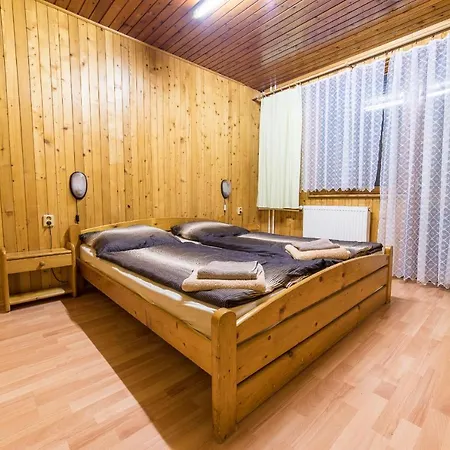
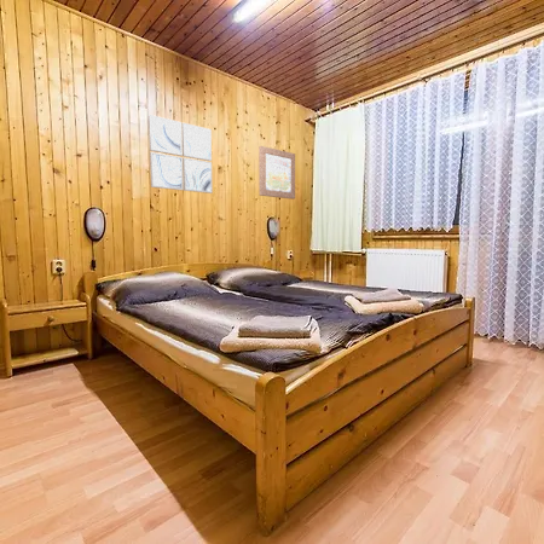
+ wall art (277, 173)
+ wall art (181, 157)
